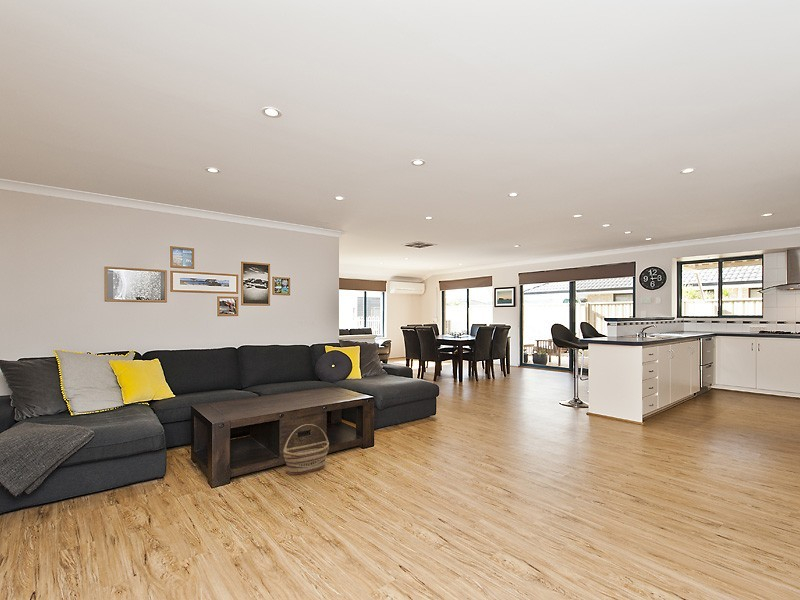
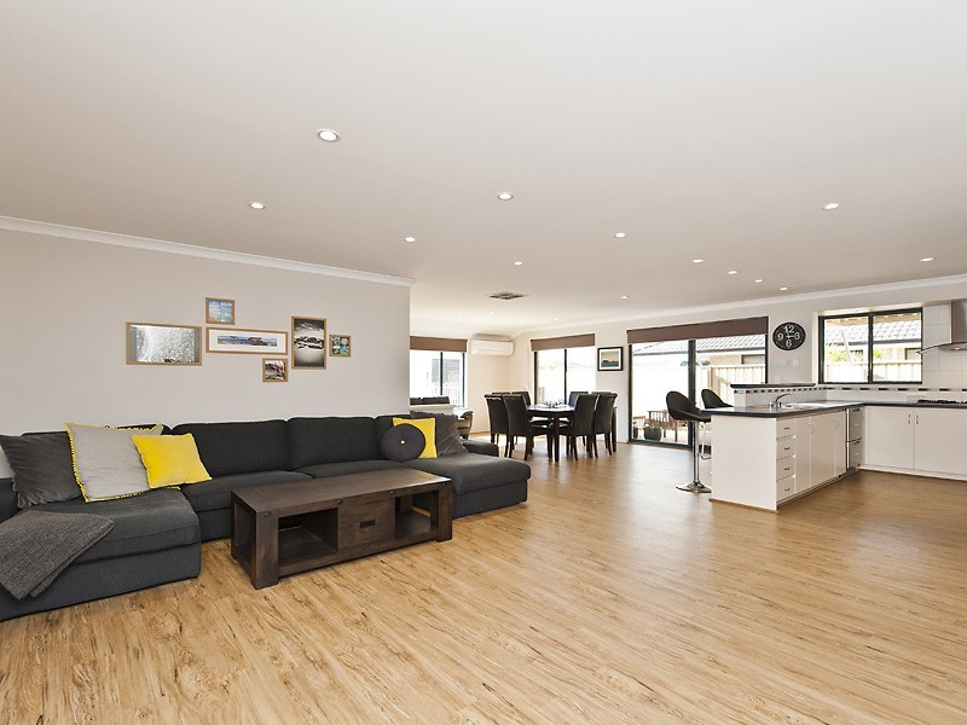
- basket (306, 447)
